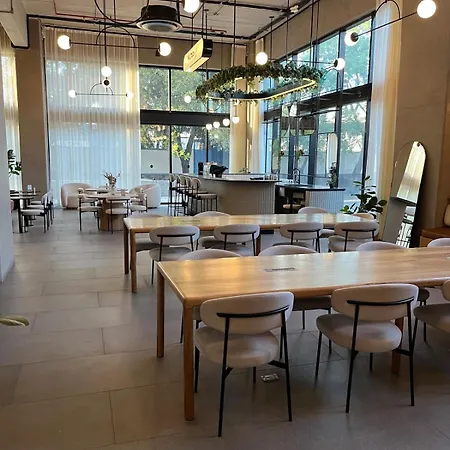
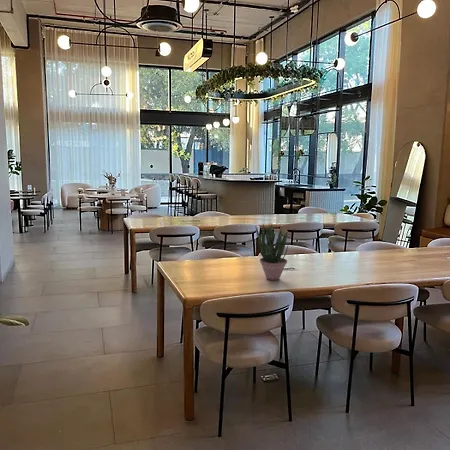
+ potted plant (271, 251)
